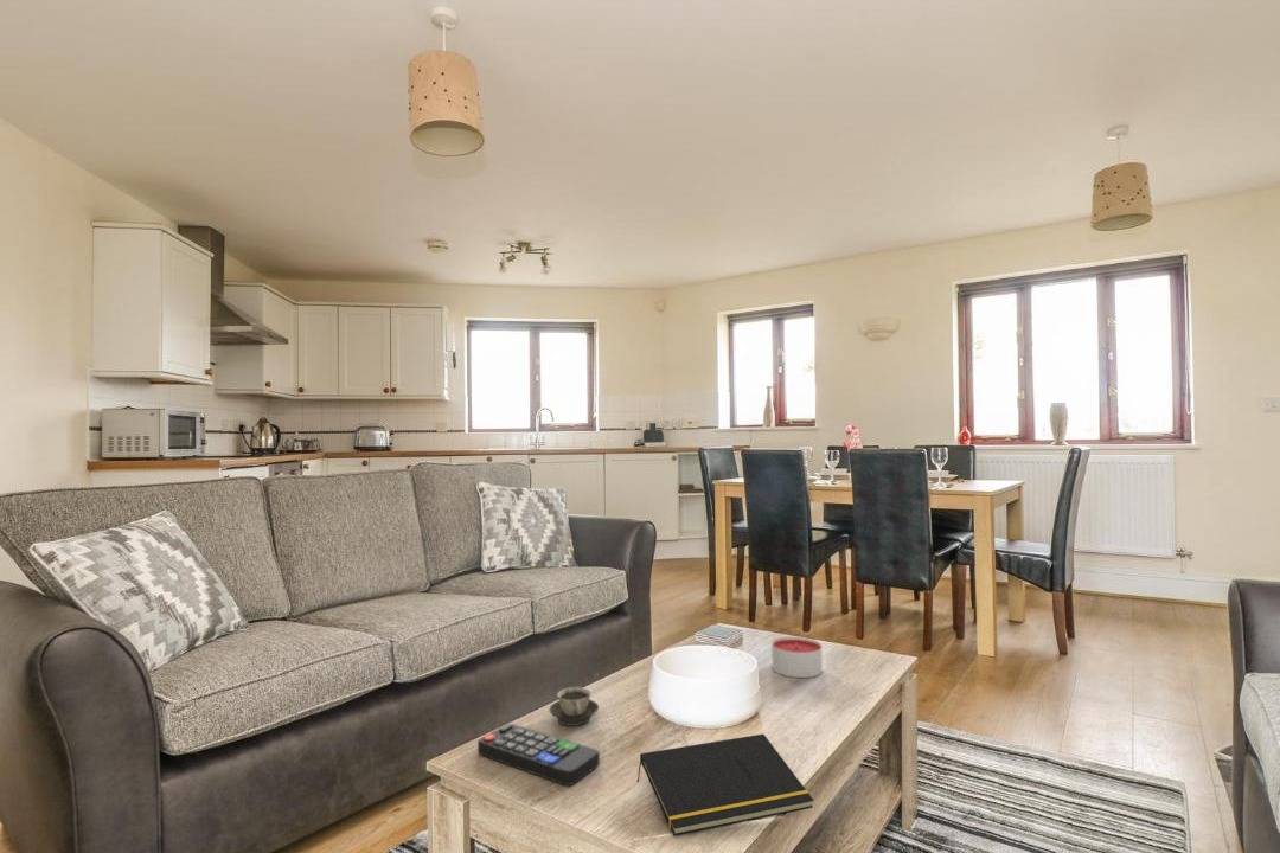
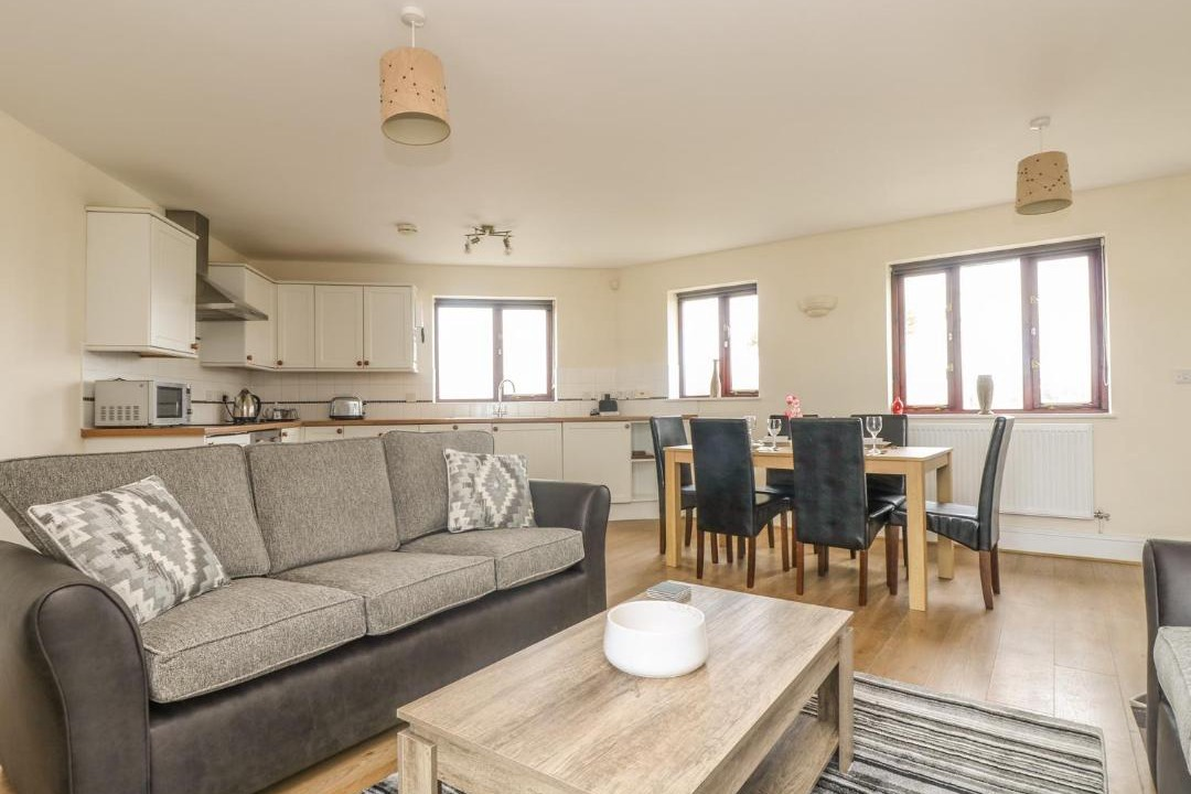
- remote control (537, 751)
- cup (574, 706)
- candle (796, 655)
- notepad (723, 778)
